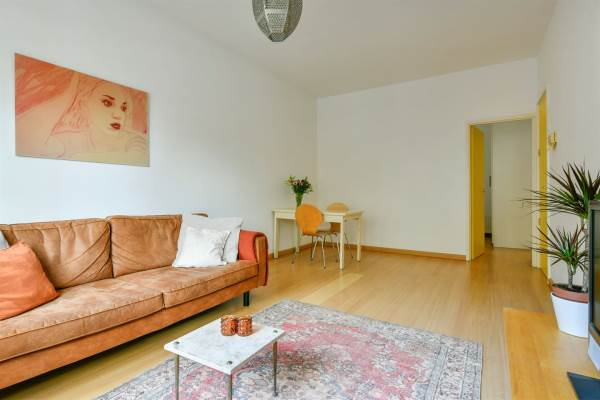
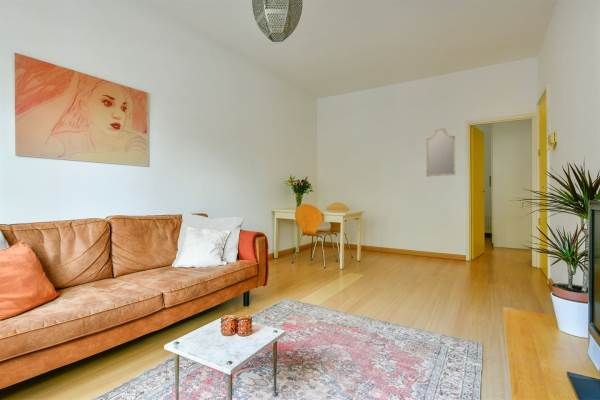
+ home mirror (440, 152)
